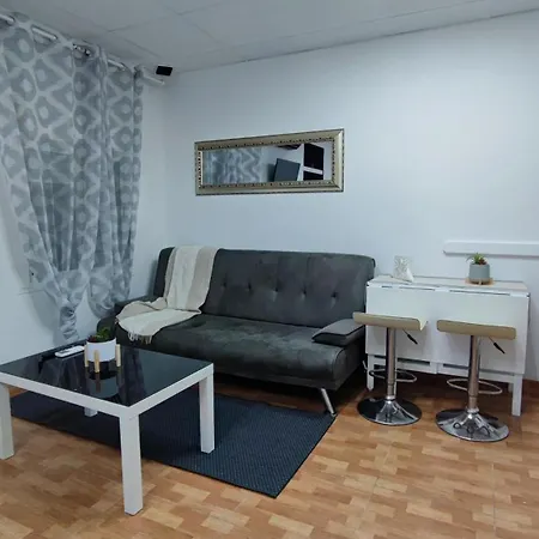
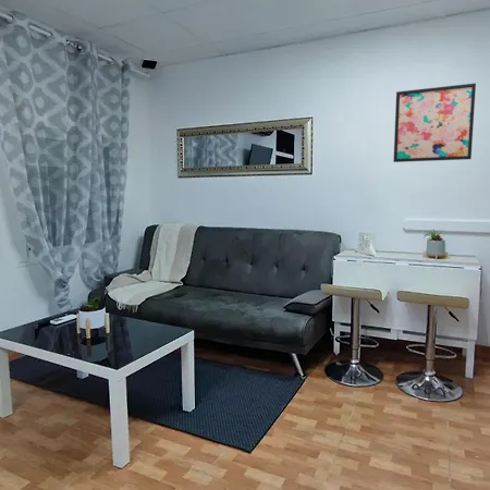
+ wall art (432, 124)
